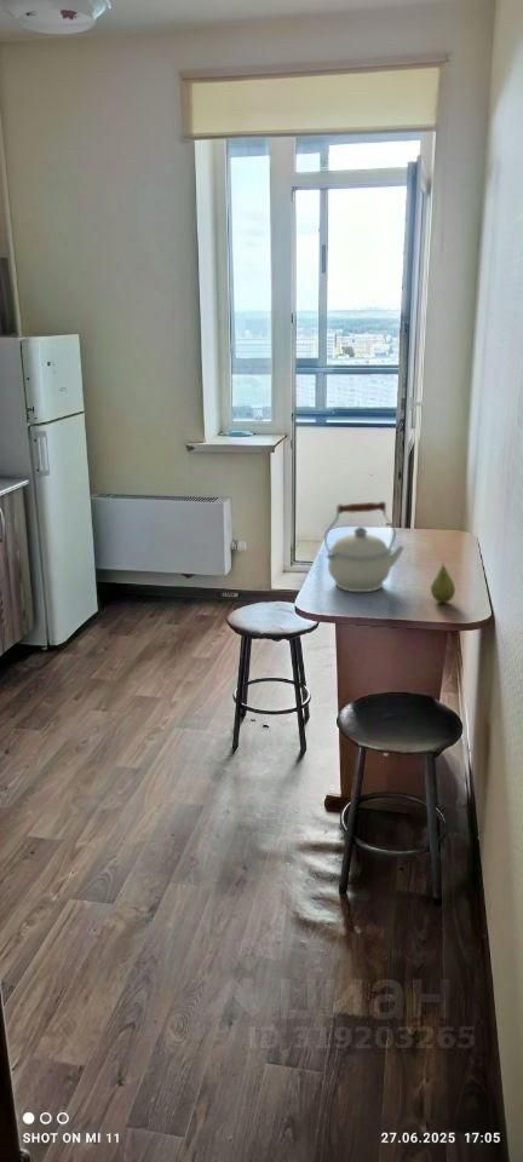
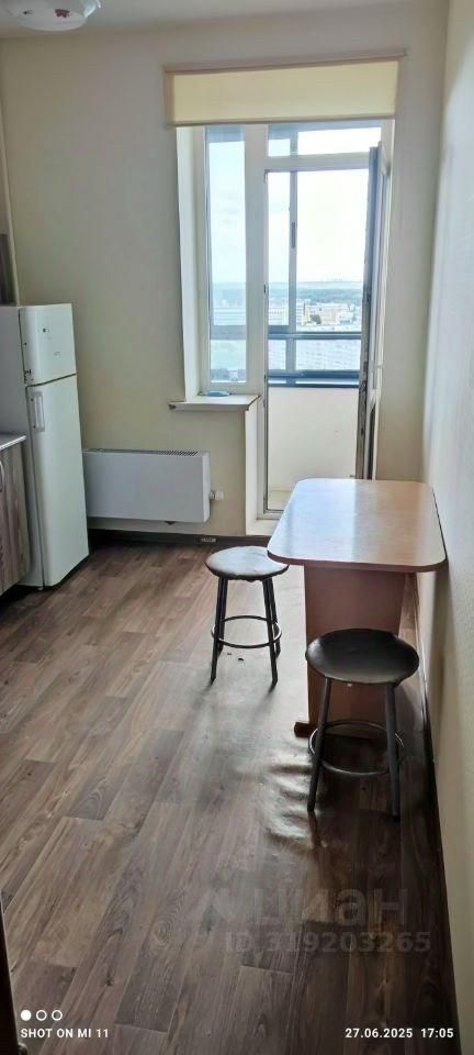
- fruit (443, 581)
- kettle (364, 543)
